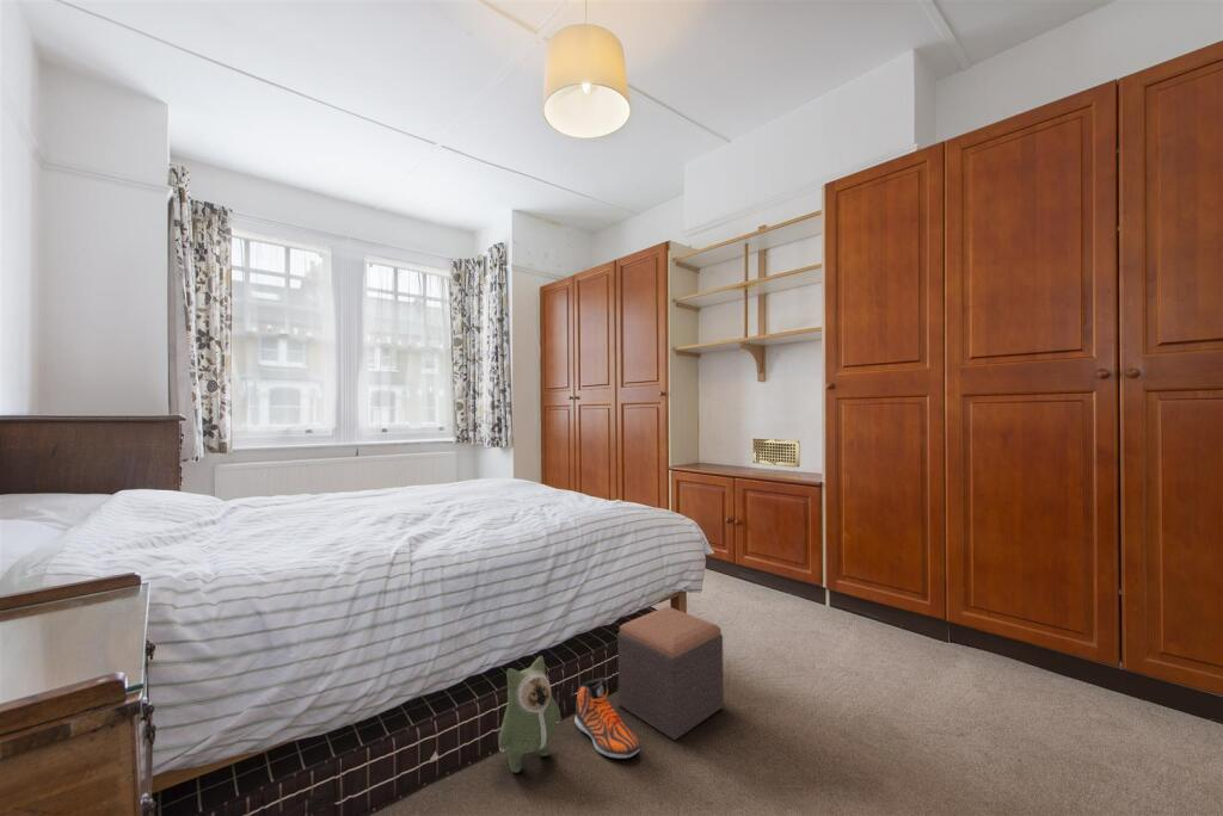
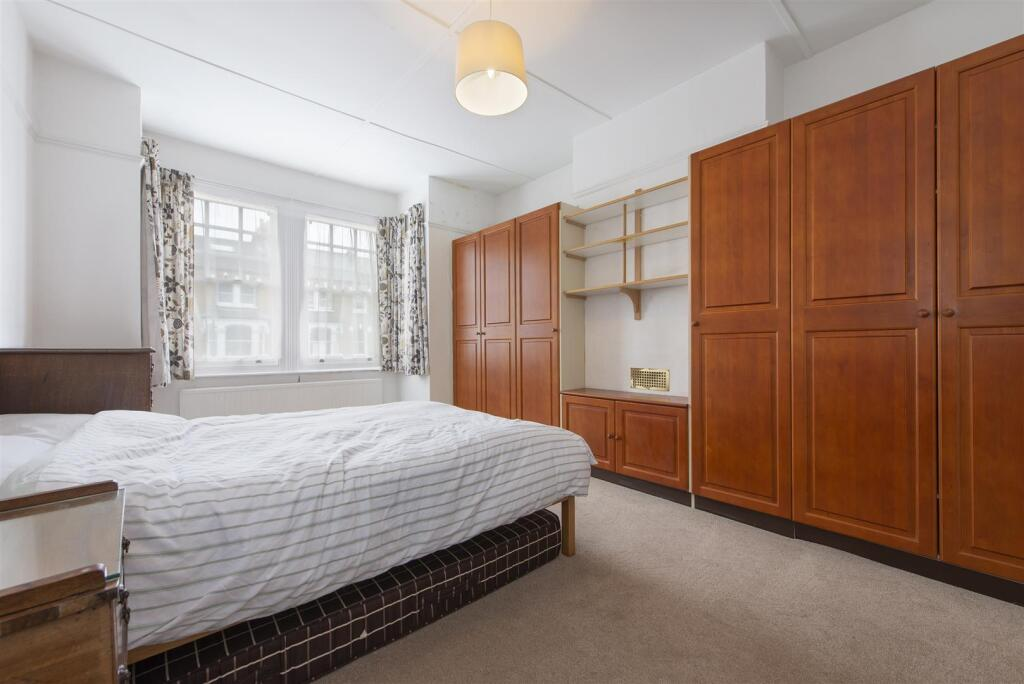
- sneaker (603, 713)
- plush toy (529, 712)
- footstool (670, 664)
